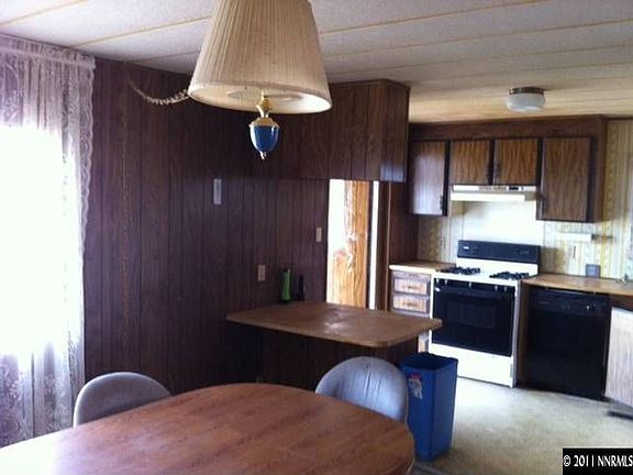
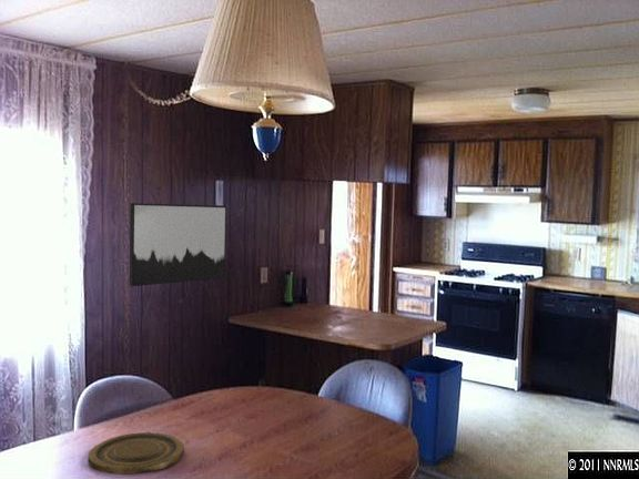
+ wall art (181, 243)
+ plate (136, 451)
